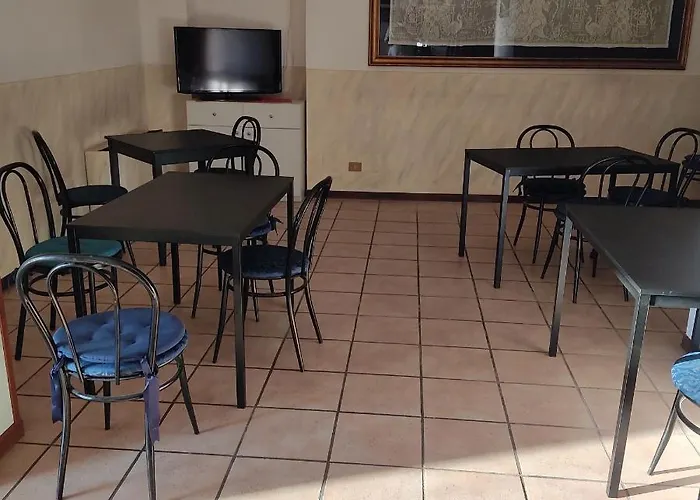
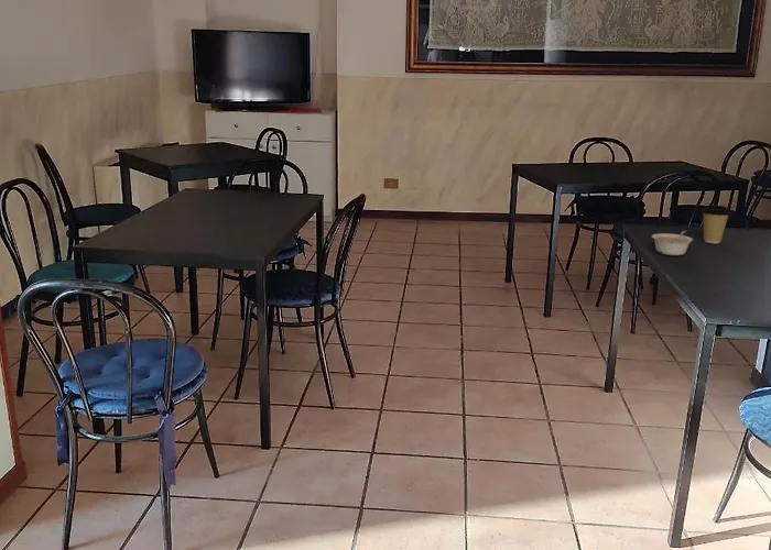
+ legume (671, 243)
+ coffee cup (714, 224)
